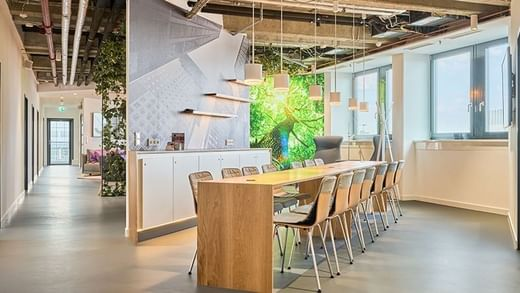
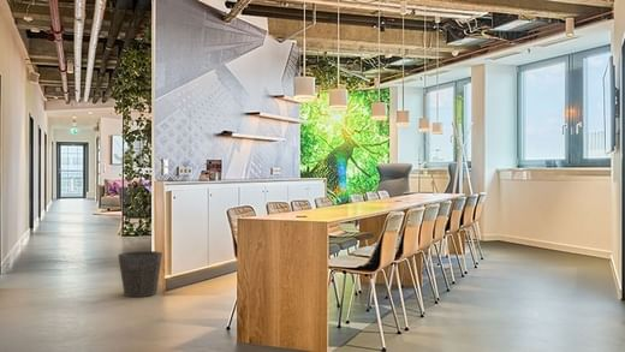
+ waste bin (139, 273)
